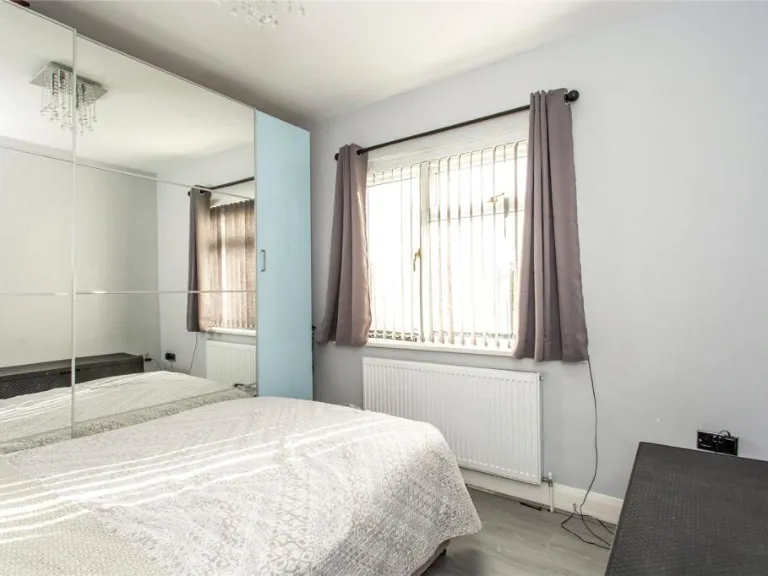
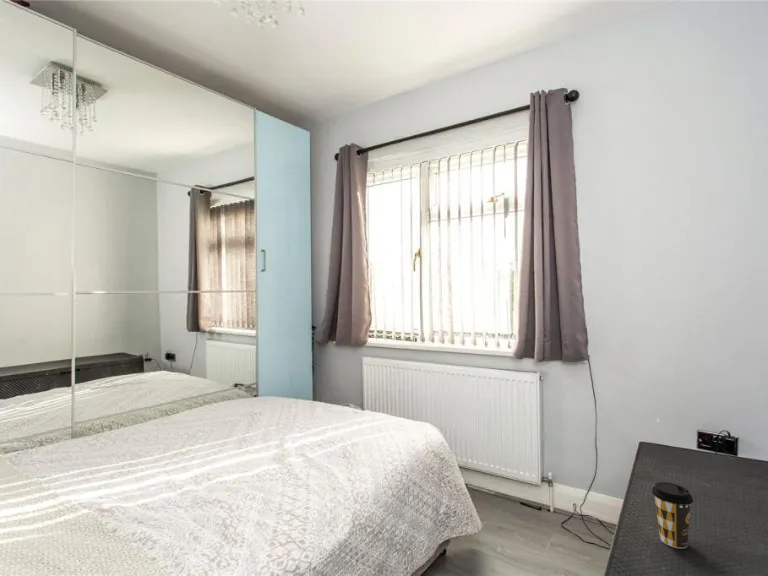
+ coffee cup (672, 514)
